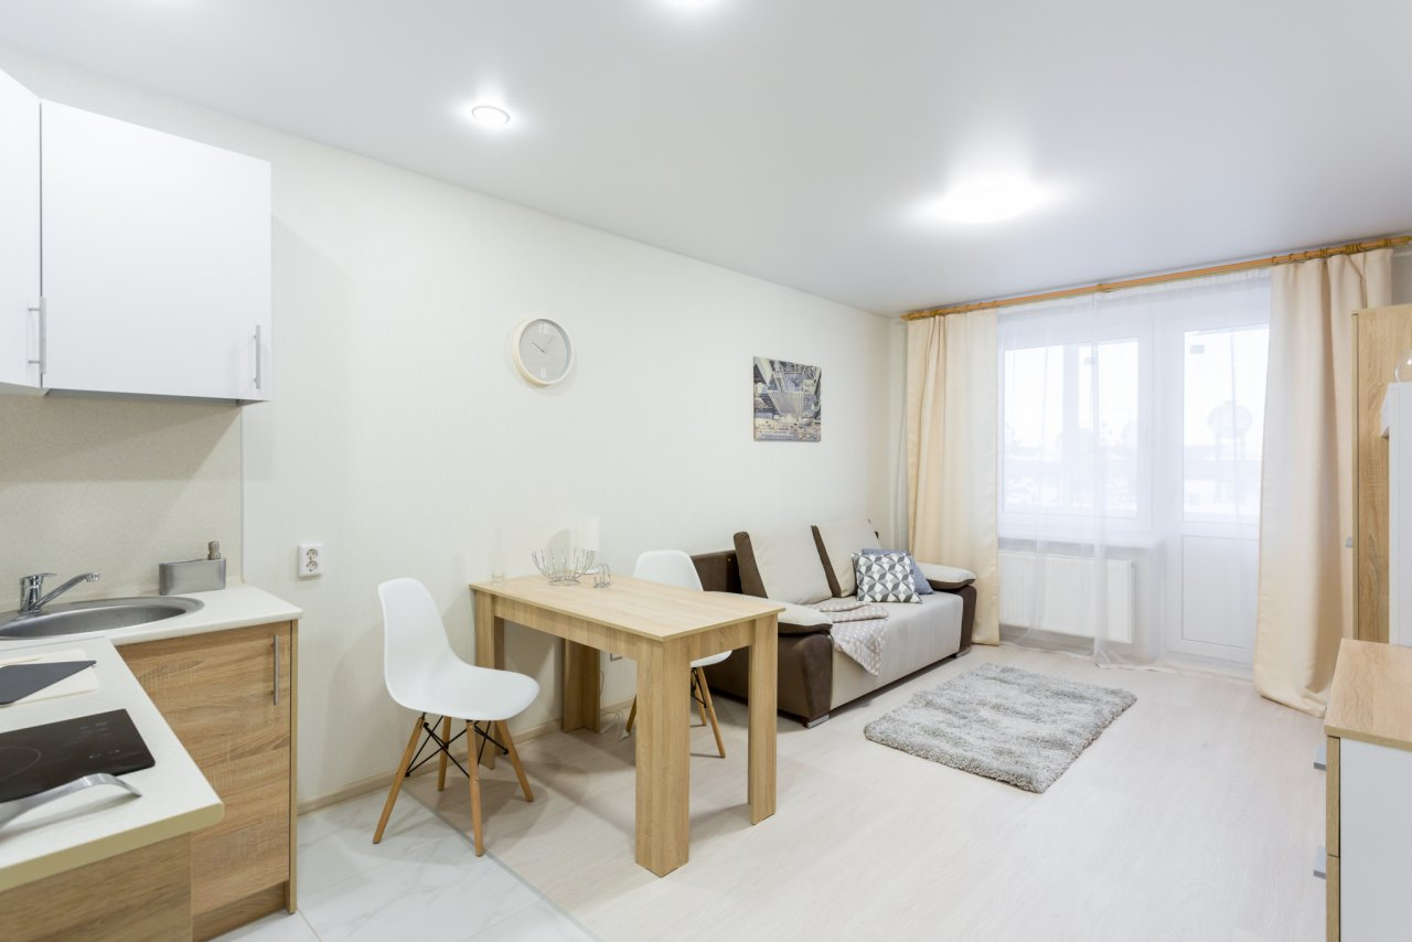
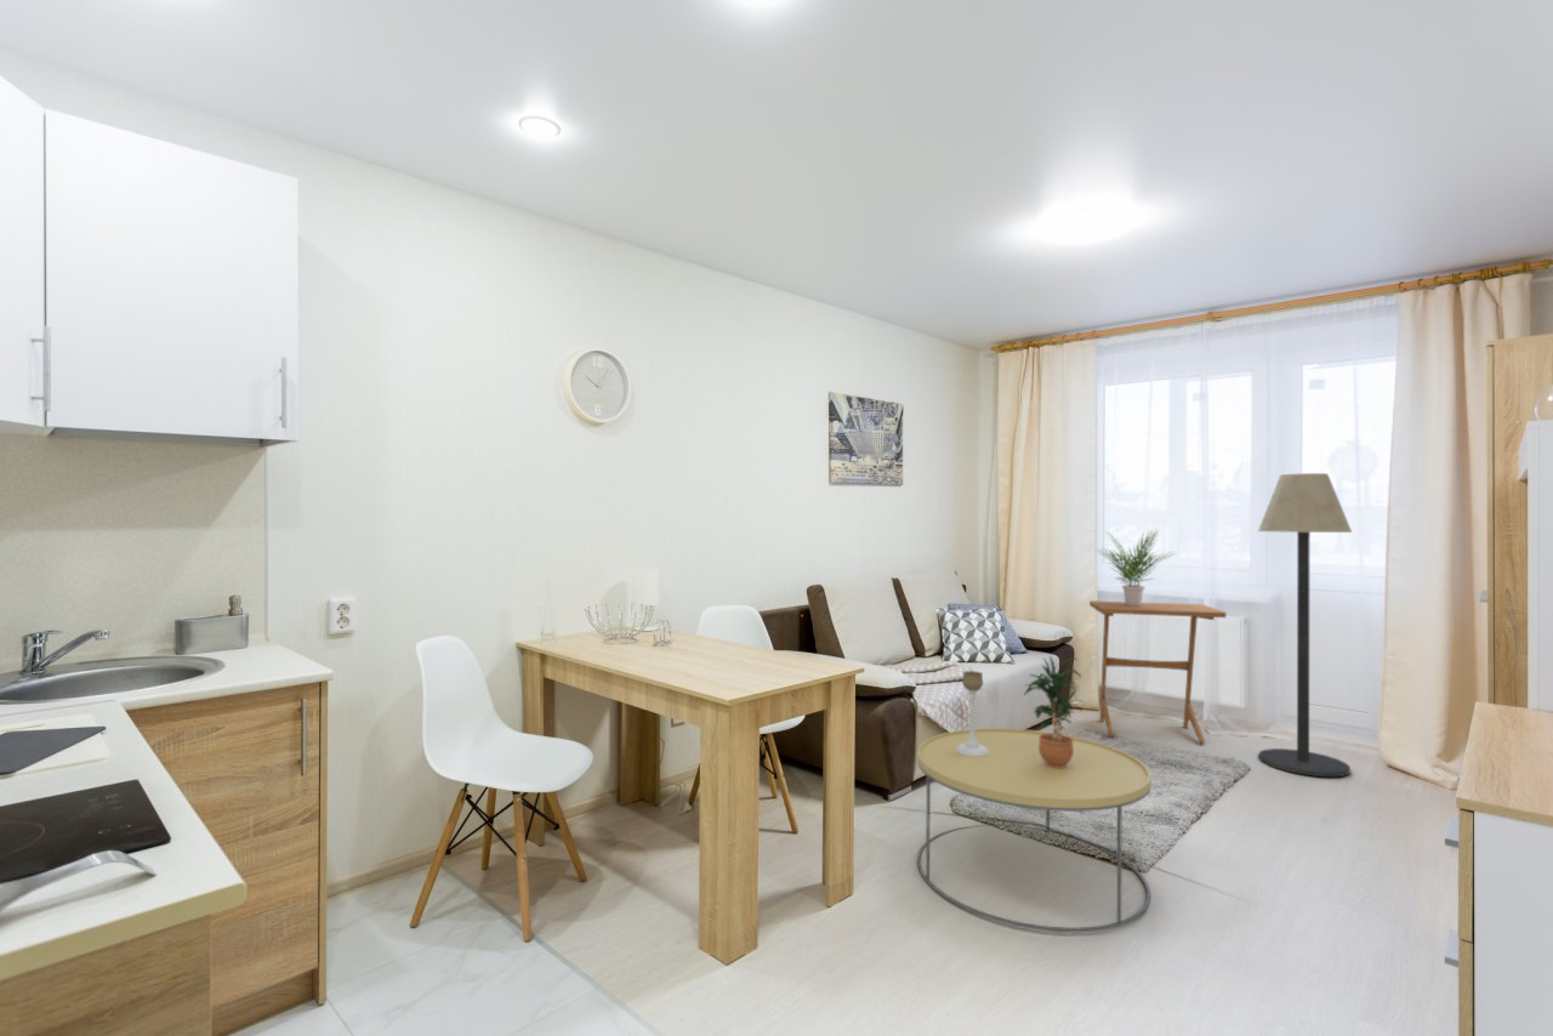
+ coffee table (1031, 808)
+ floor lamp (1303, 619)
+ side table (1151, 667)
+ potted plant (1049, 705)
+ candle holder (972, 708)
+ potted plant (1134, 567)
